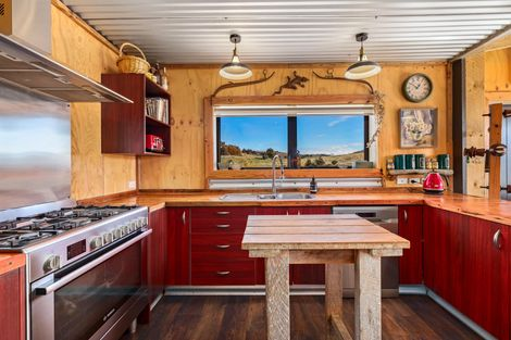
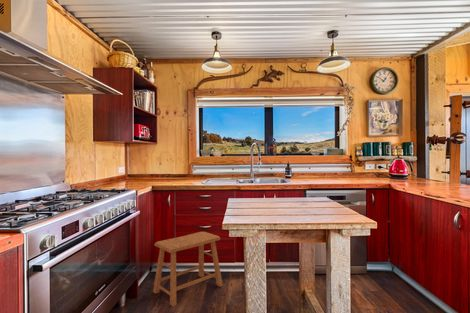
+ stool (191, 268)
